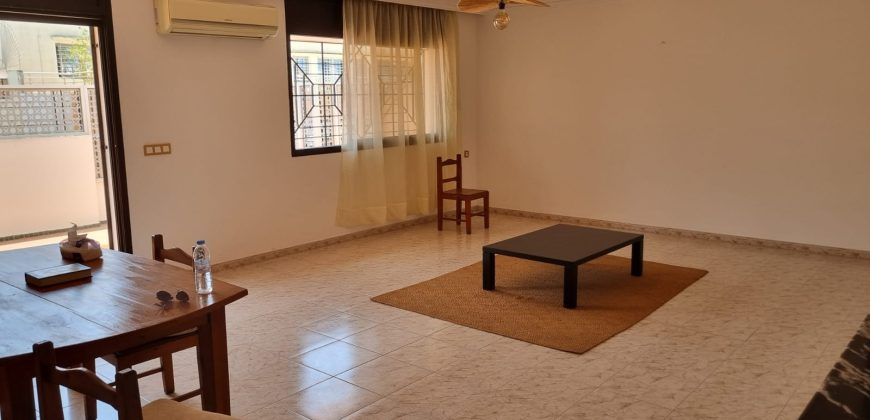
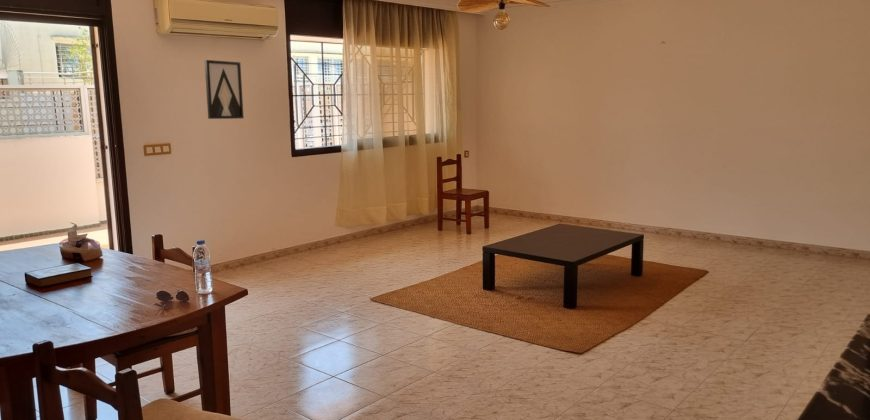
+ wall art (224, 90)
